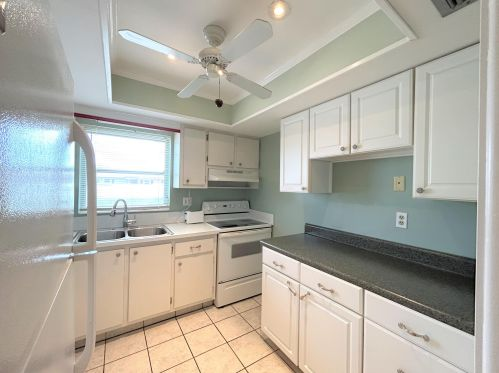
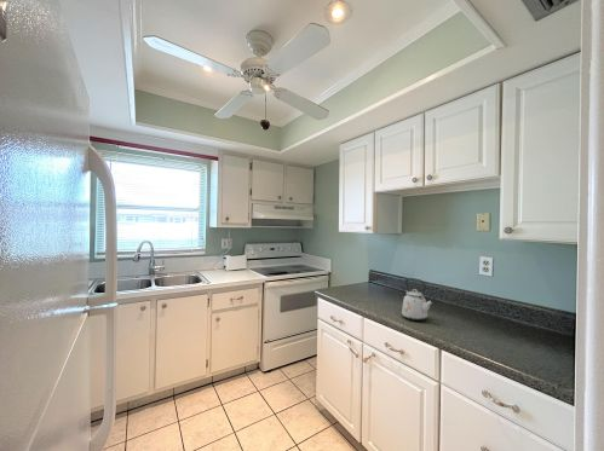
+ kettle (418, 299)
